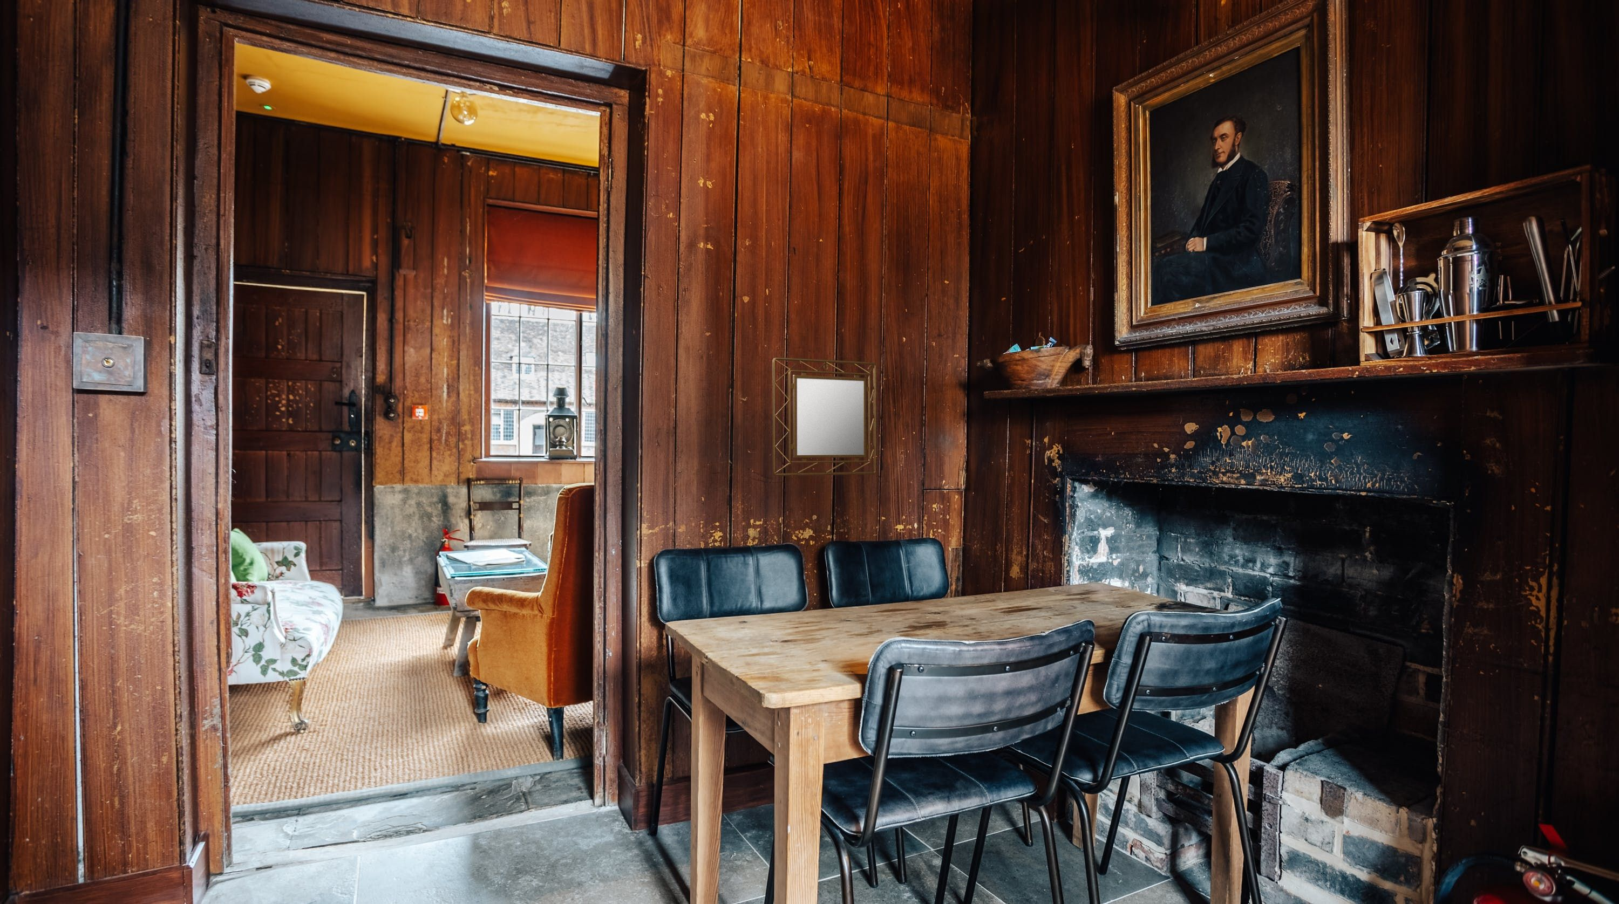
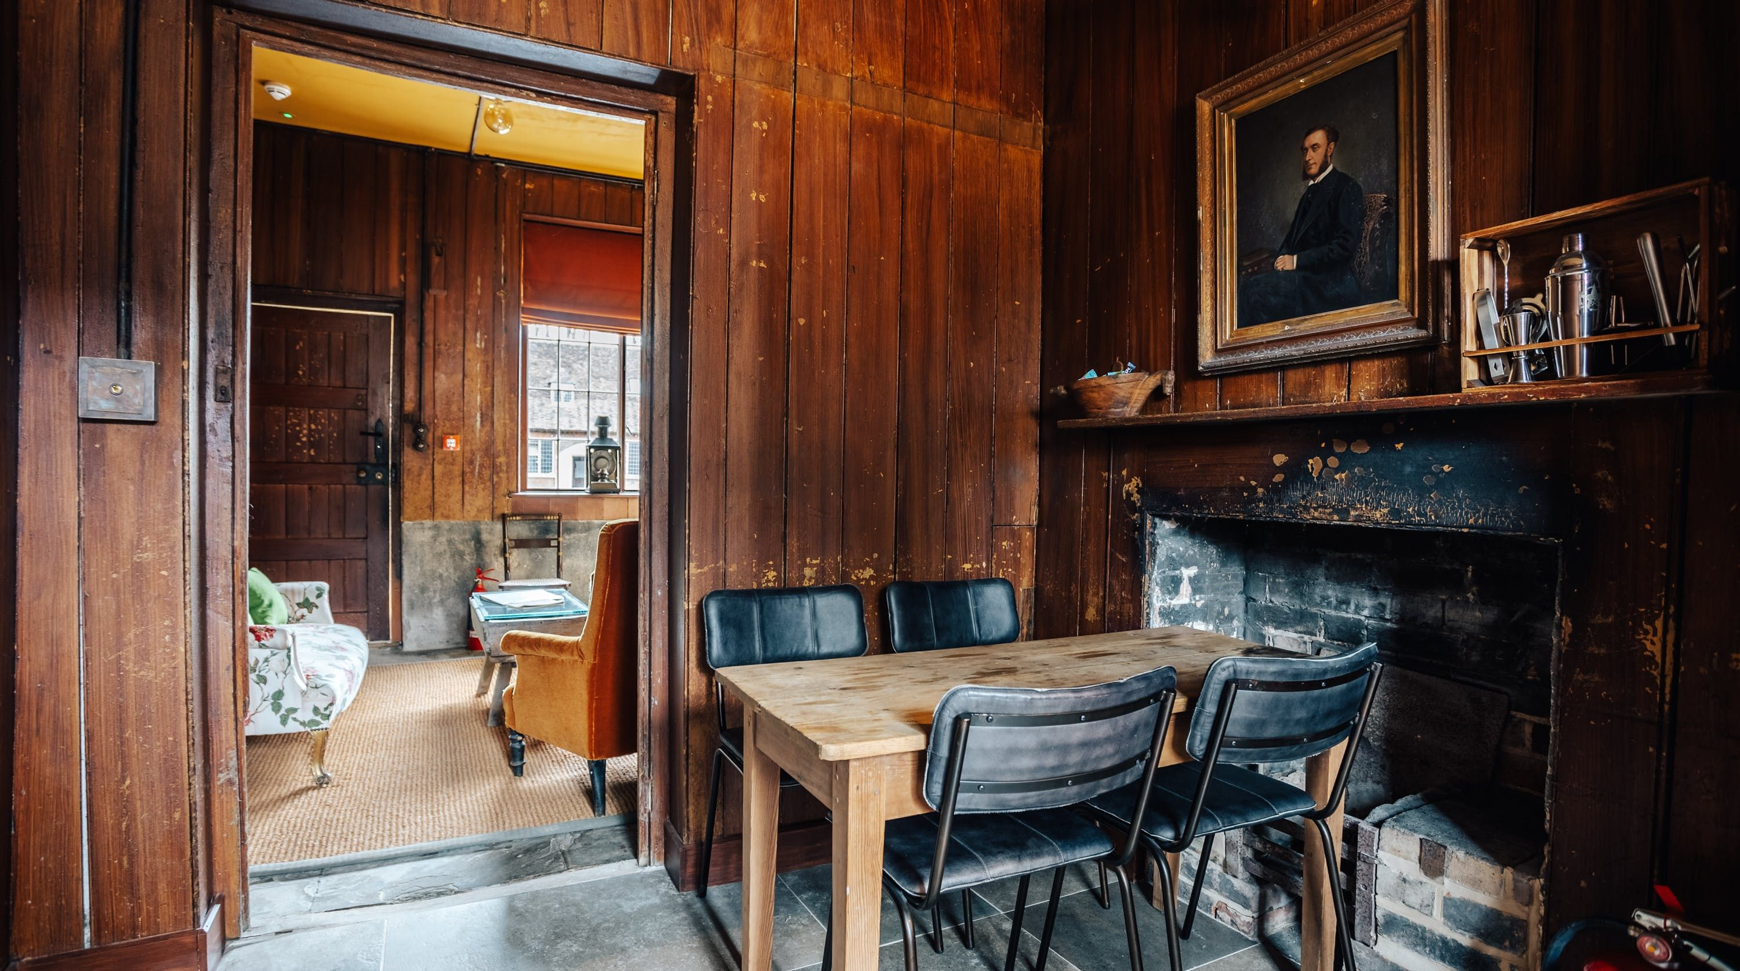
- home mirror (828, 417)
